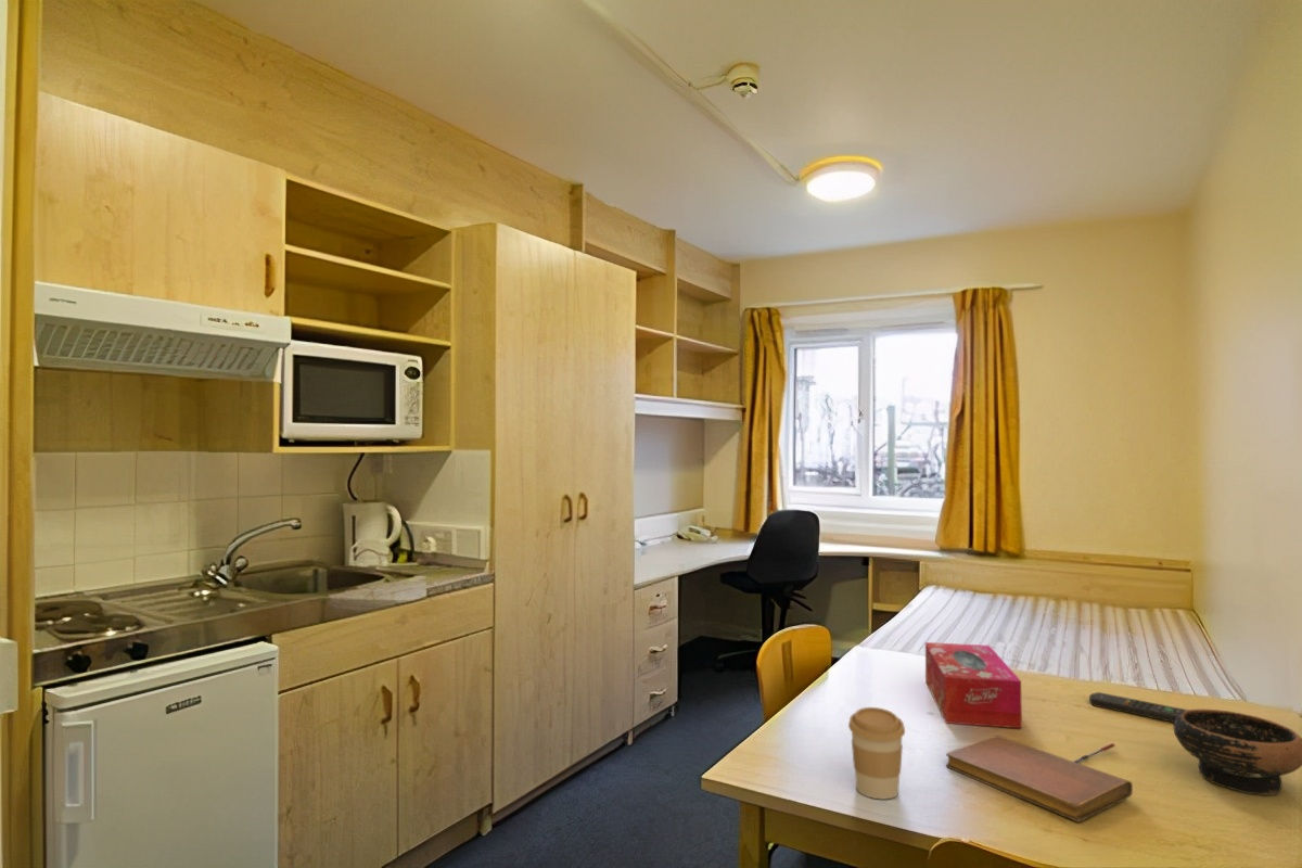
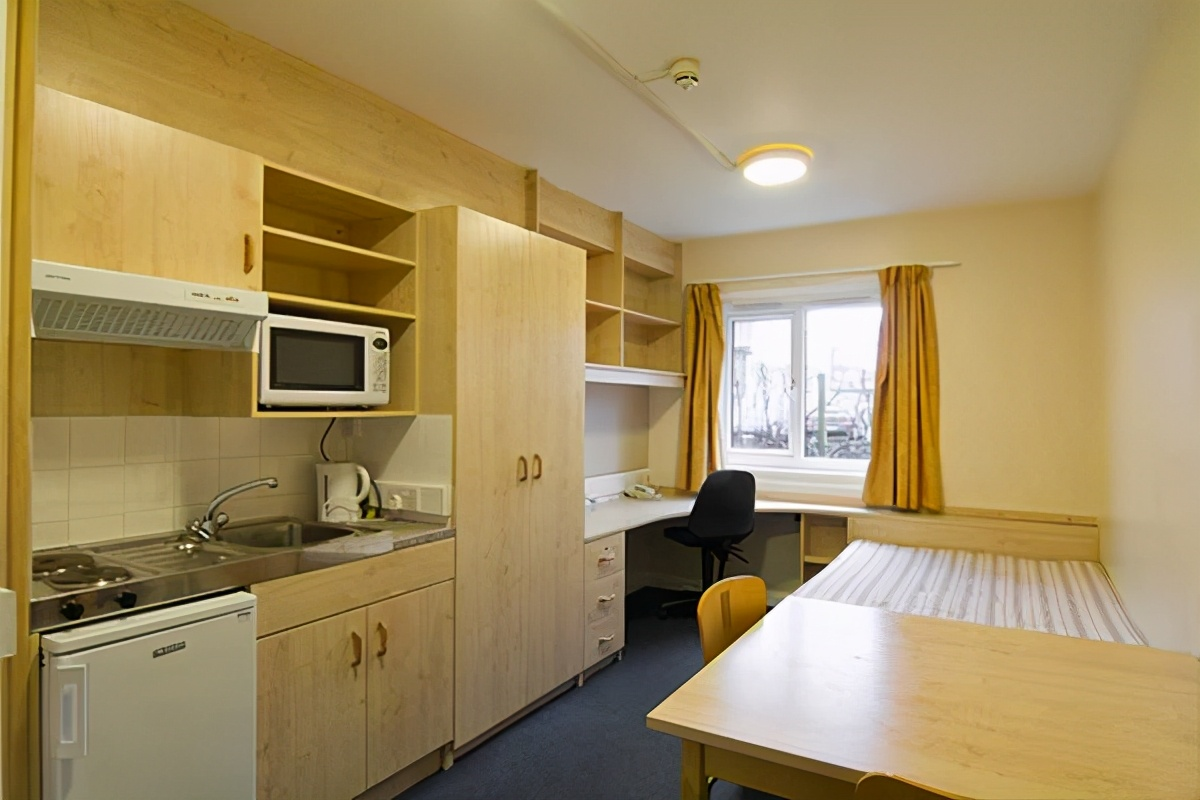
- pen (1093, 753)
- tissue box (969, 681)
- bowl (1238, 752)
- coffee cup (877, 751)
- remote control (1147, 709)
- notebook (1034, 773)
